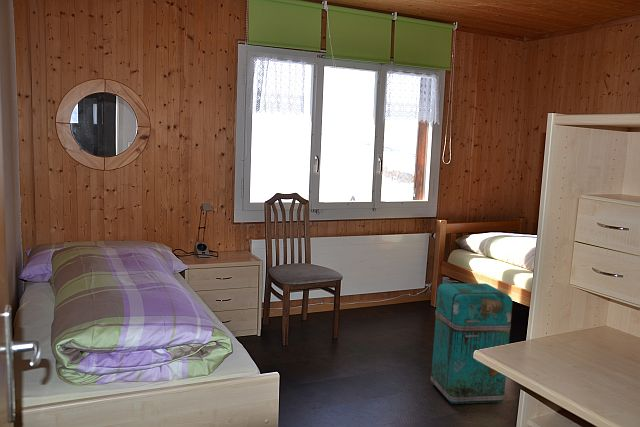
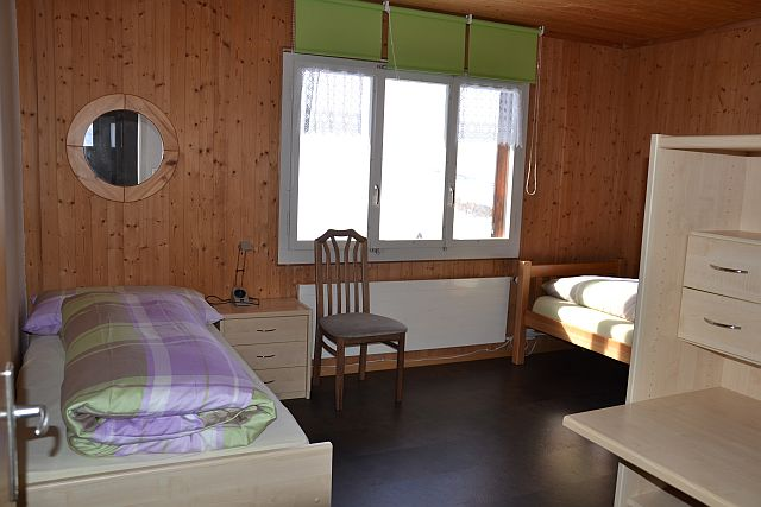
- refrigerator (471, 342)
